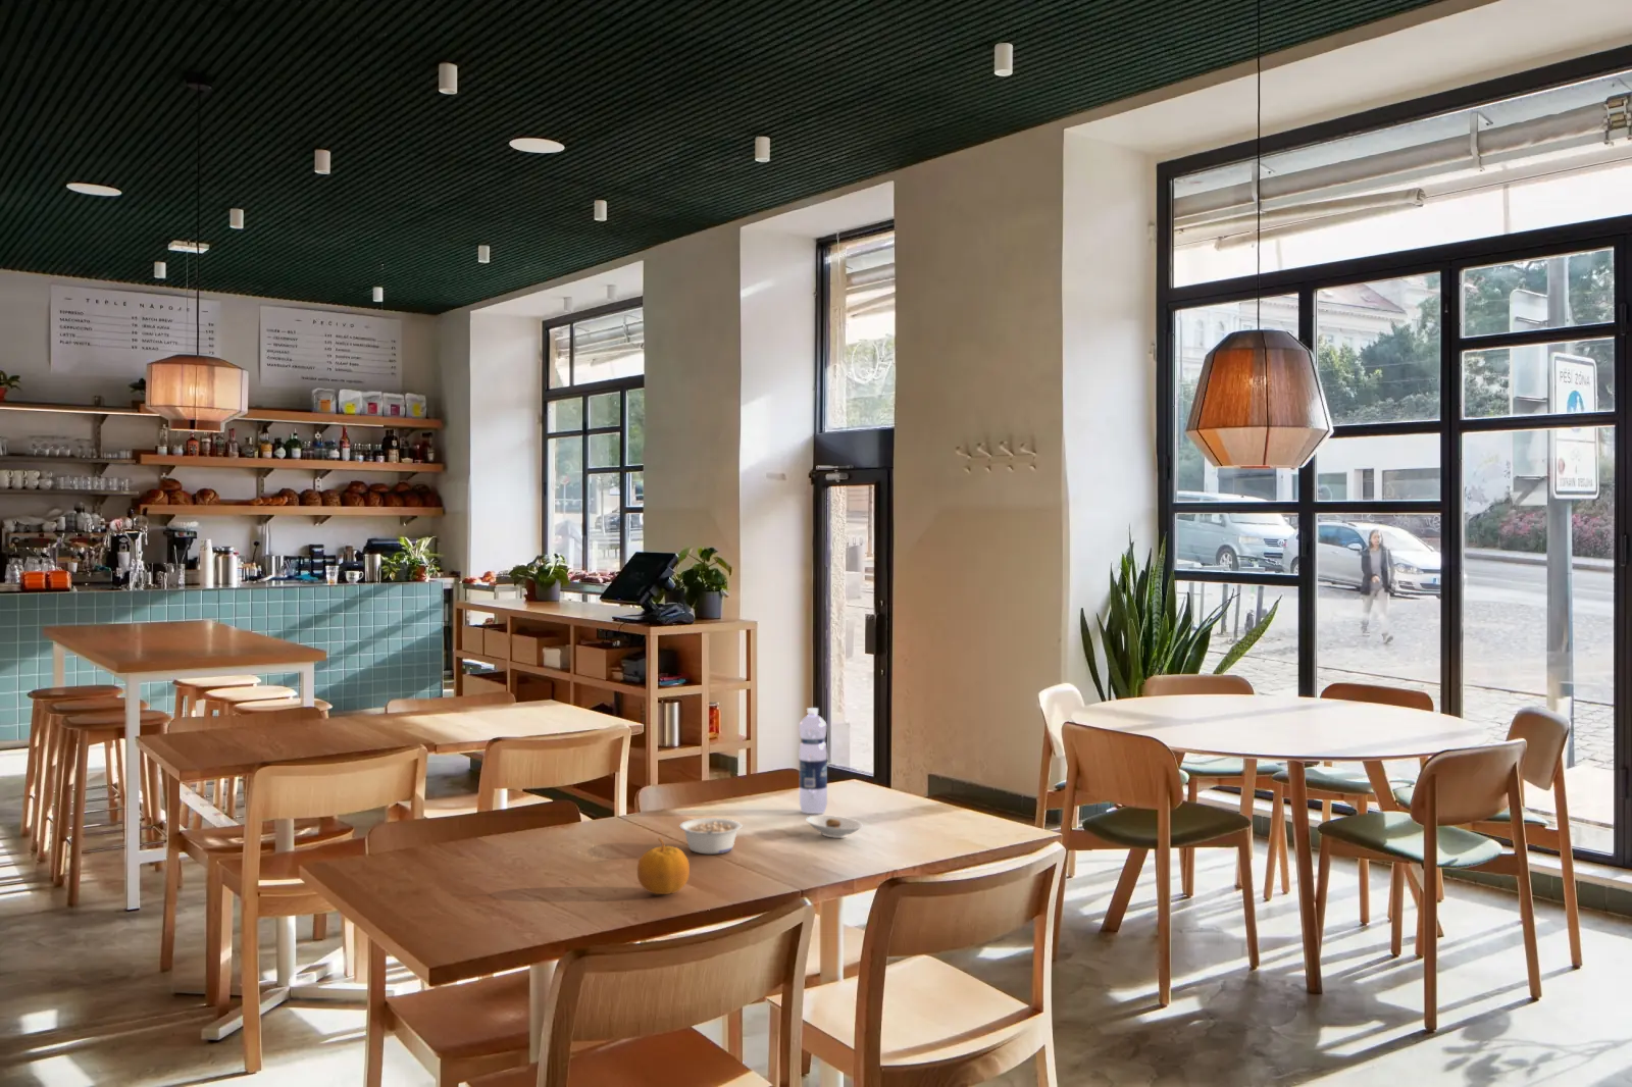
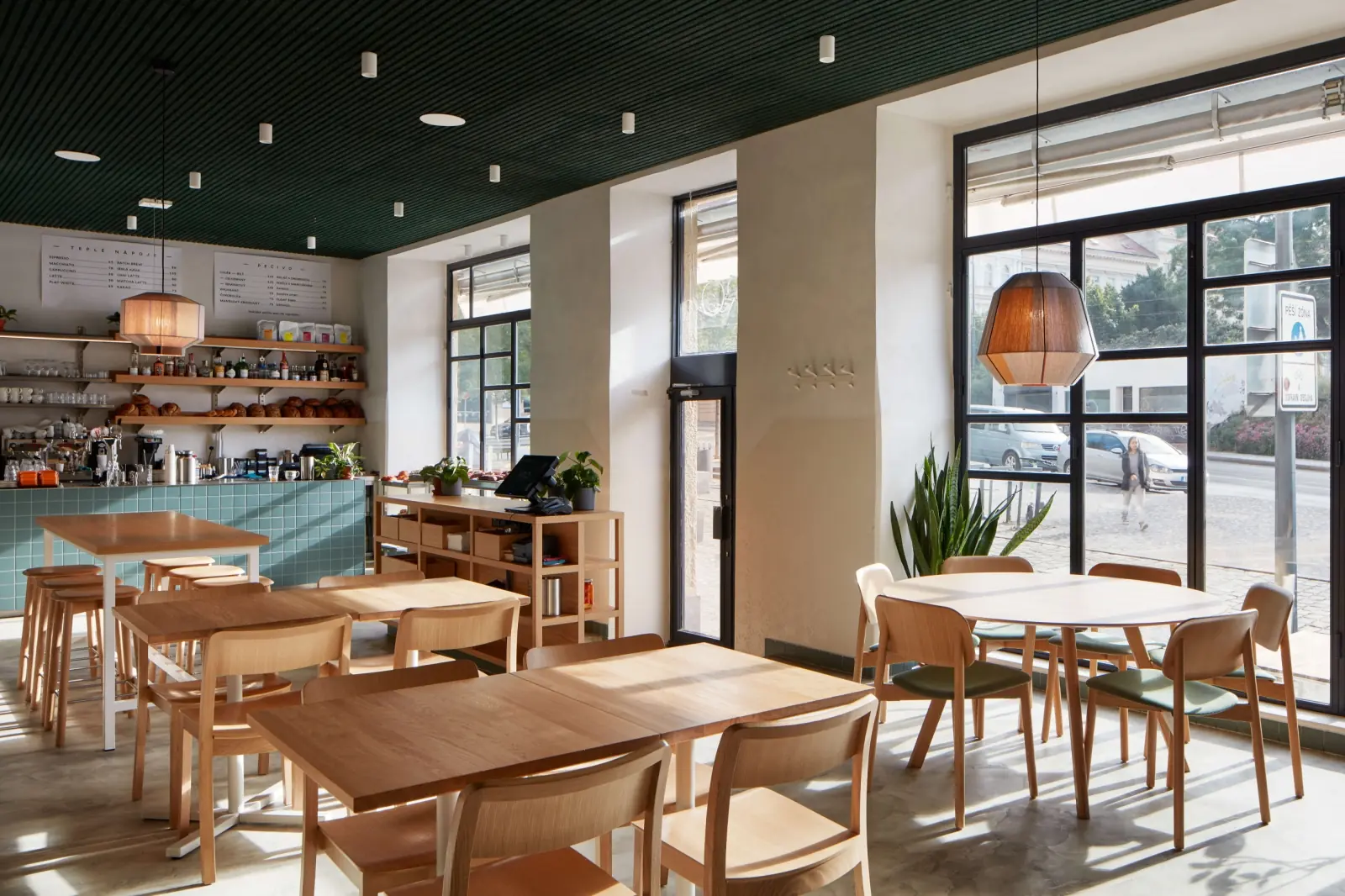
- fruit (663, 865)
- saucer (834, 826)
- legume (712, 835)
- water bottle (813, 759)
